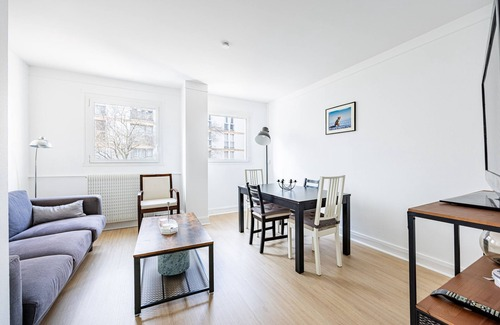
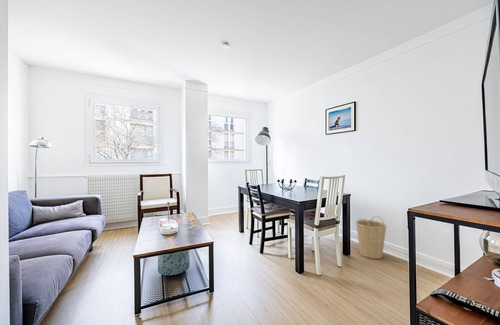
+ basket (370, 236)
